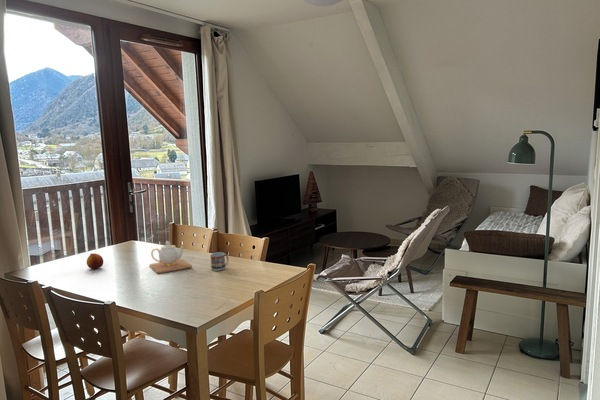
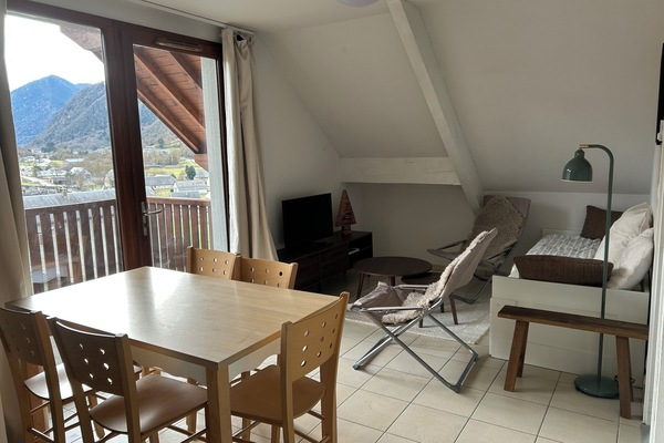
- teapot (169, 254)
- cup (220, 260)
- fruit (94, 260)
